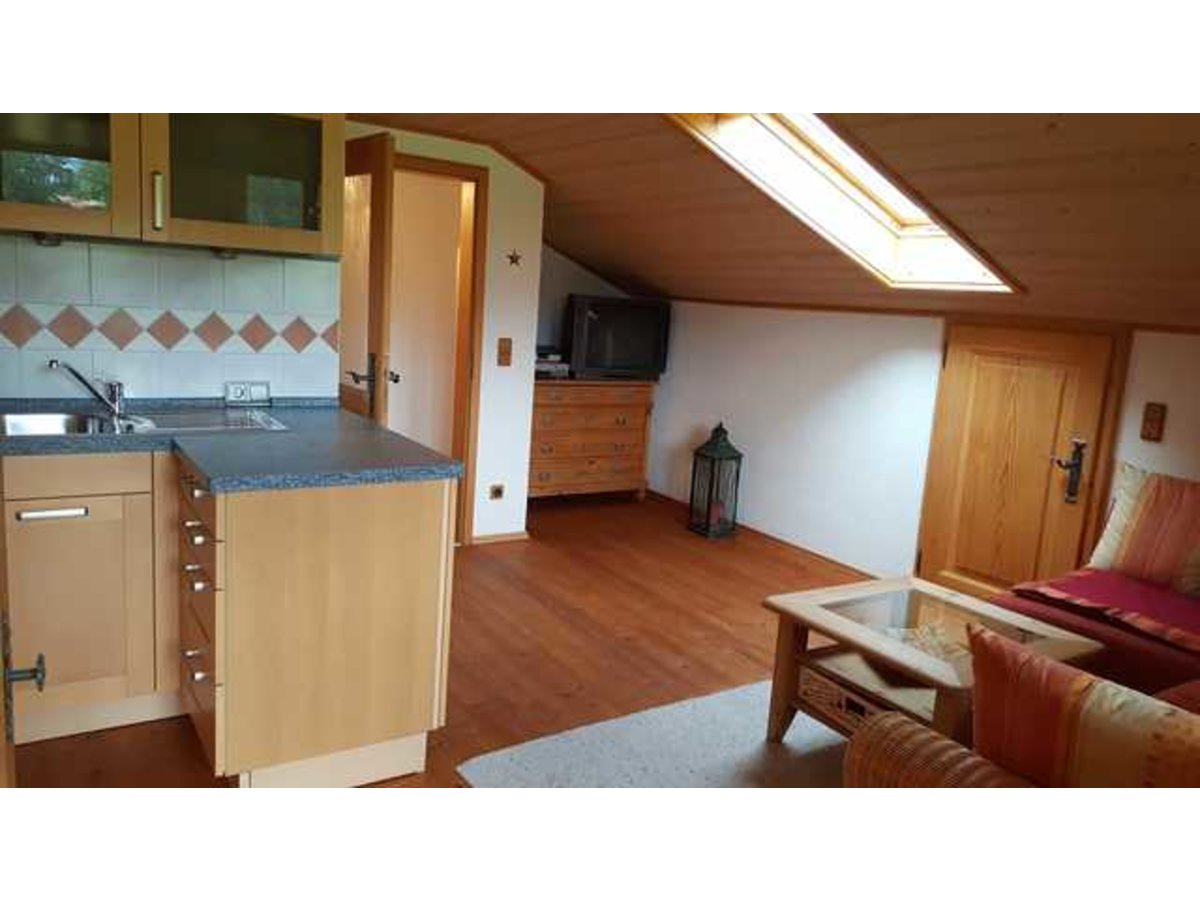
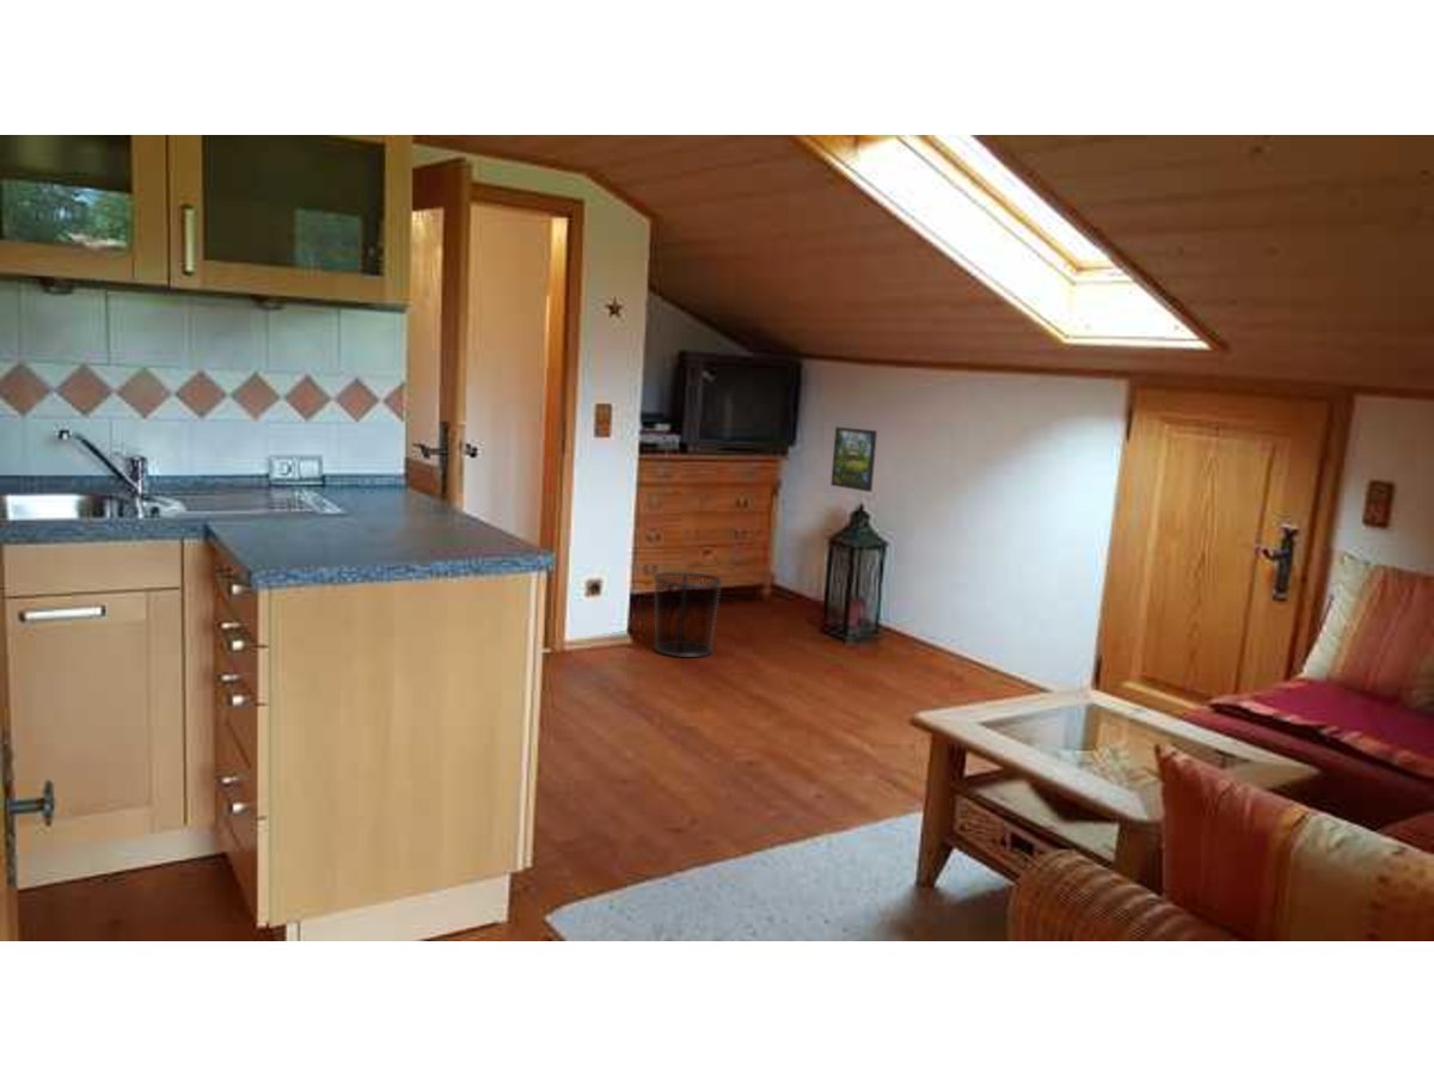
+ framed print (853, 459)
+ waste bin (685, 614)
